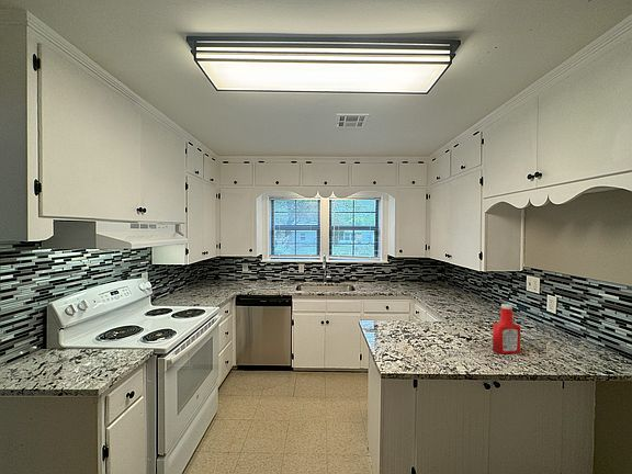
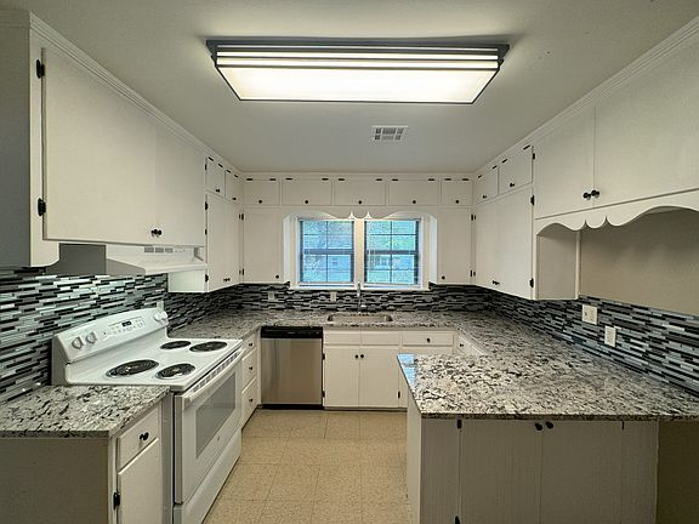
- soap bottle (506, 327)
